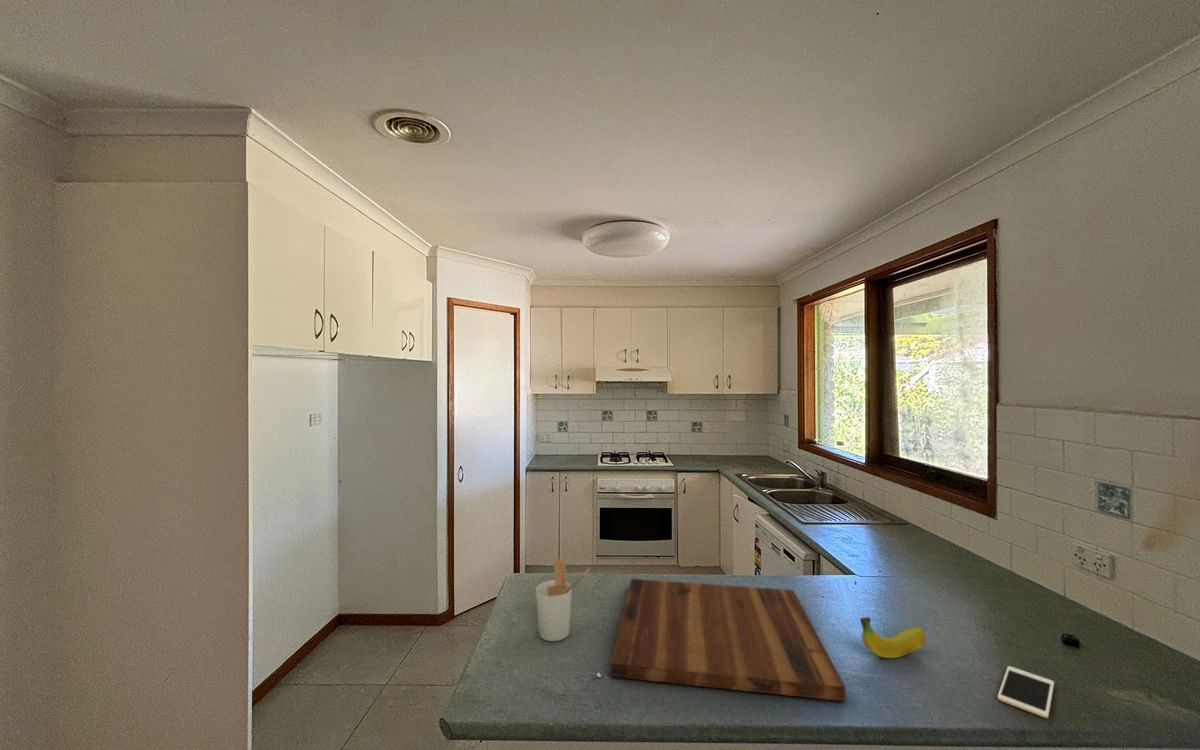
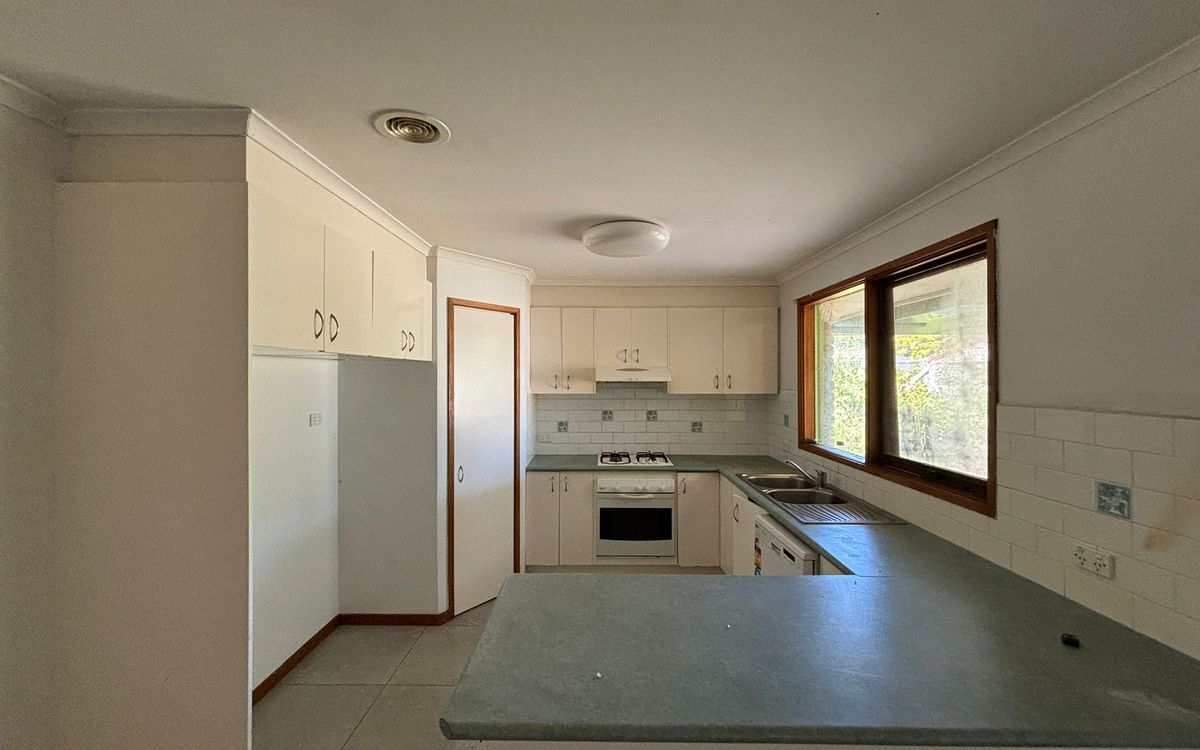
- fruit (891, 636)
- cell phone (1026, 690)
- utensil holder (563, 599)
- cutting board (715, 626)
